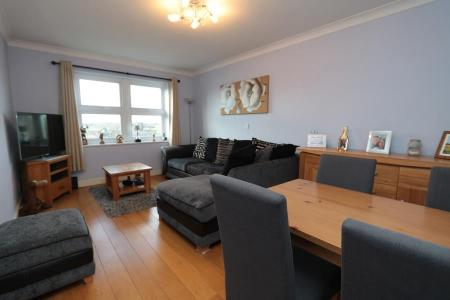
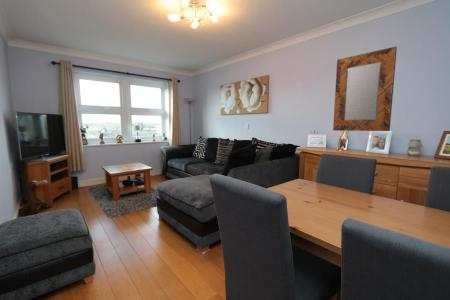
+ home mirror (361, 93)
